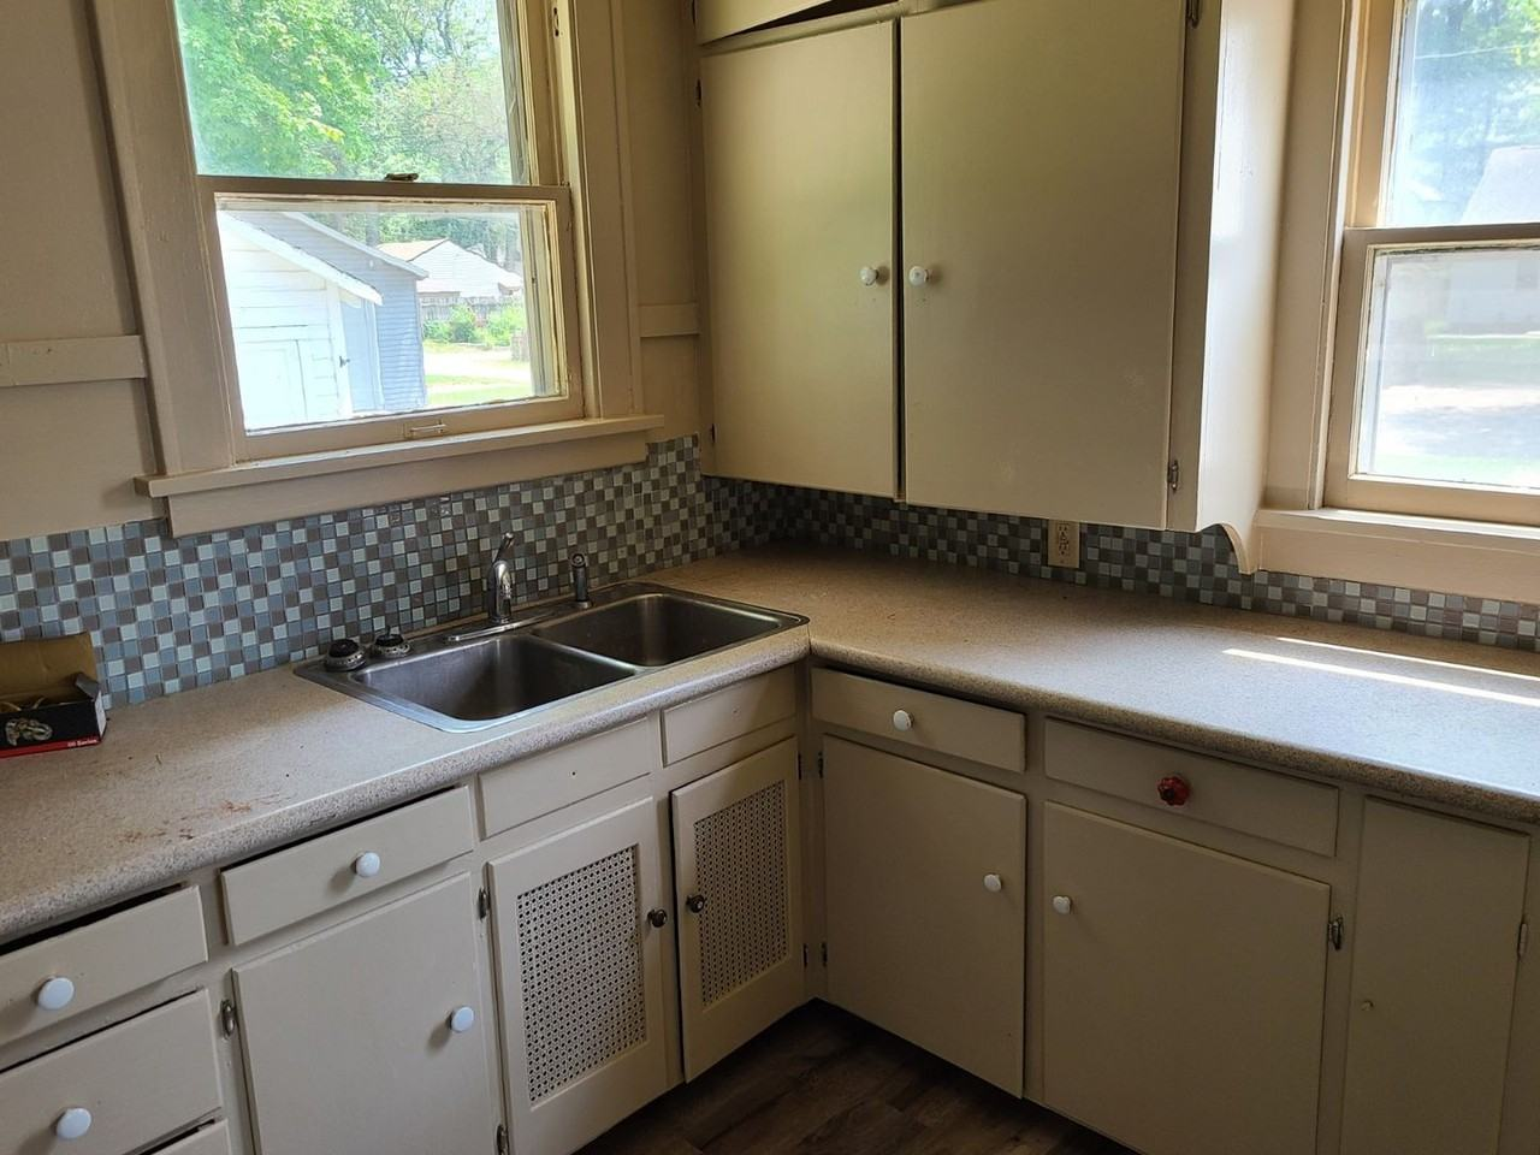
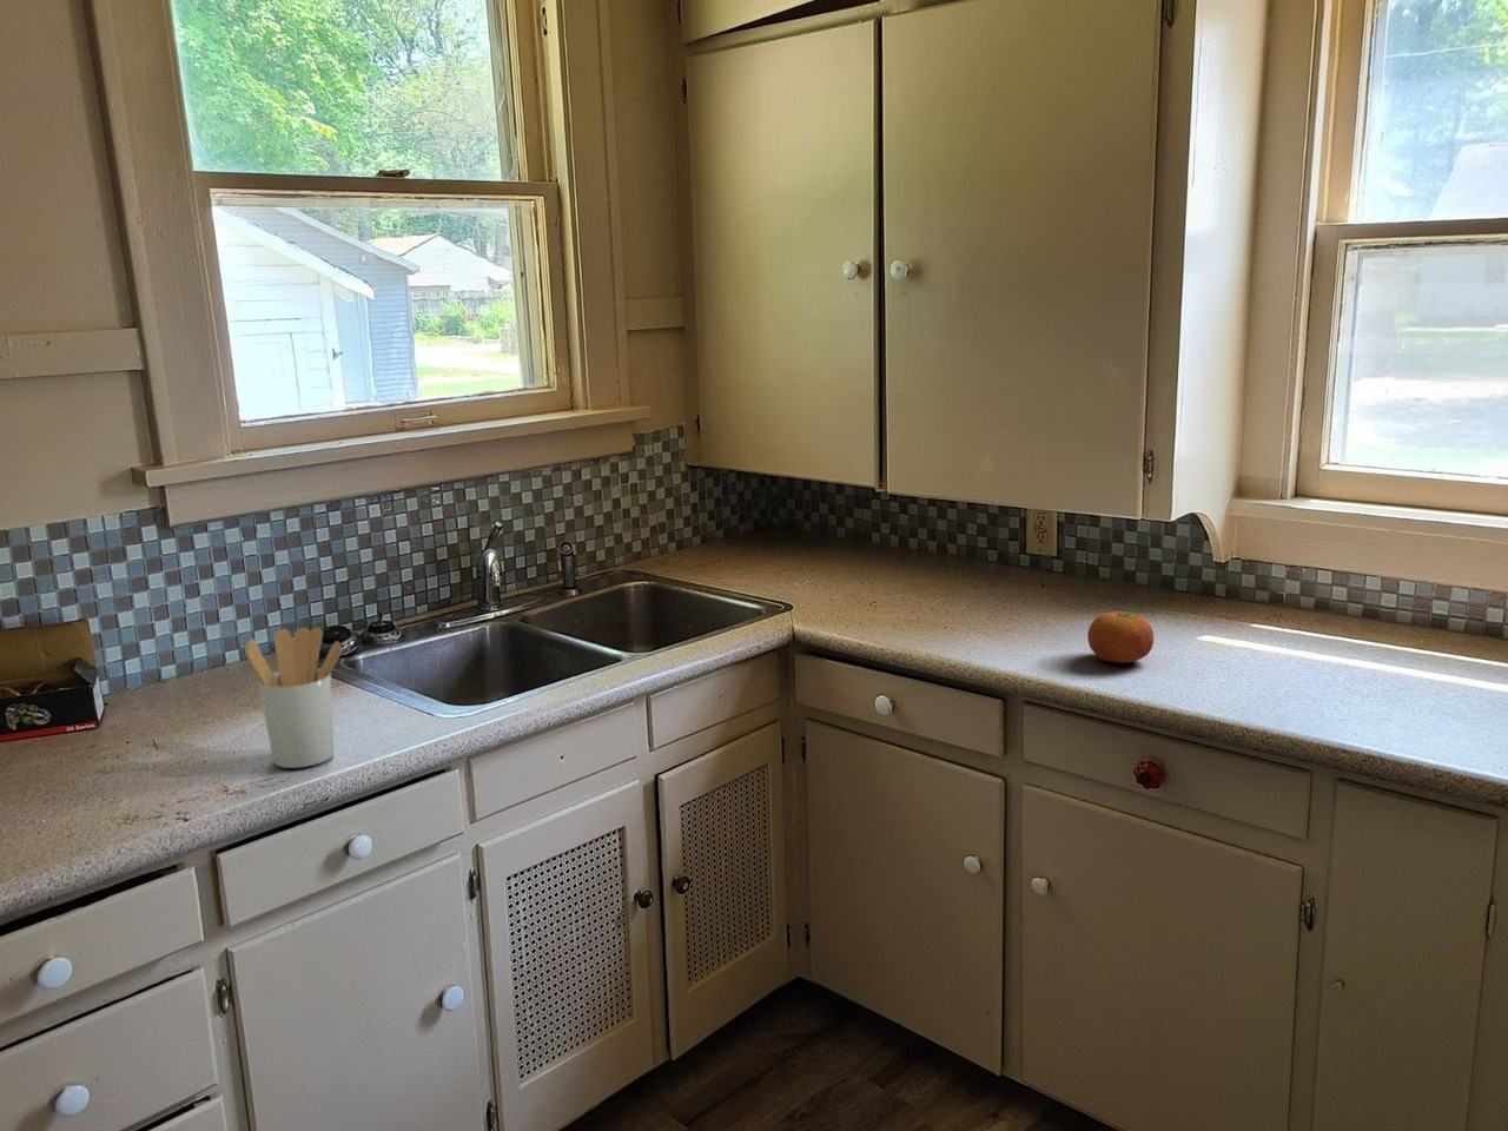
+ fruit (1121, 637)
+ utensil holder (298, 693)
